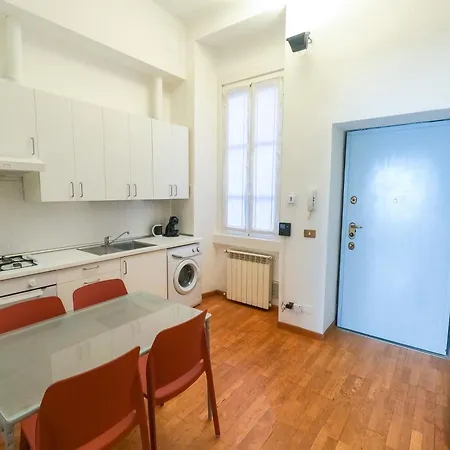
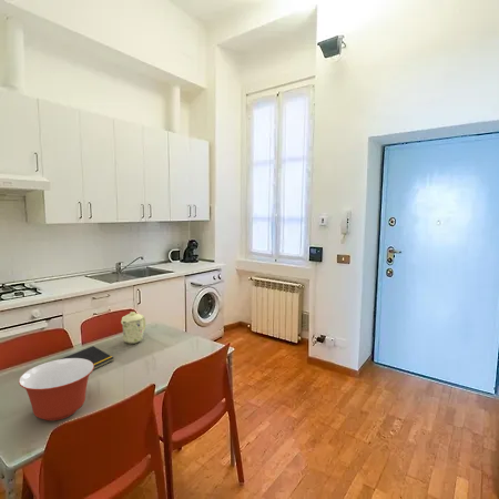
+ notepad (83, 358)
+ mug (134, 326)
+ mixing bowl (59, 391)
